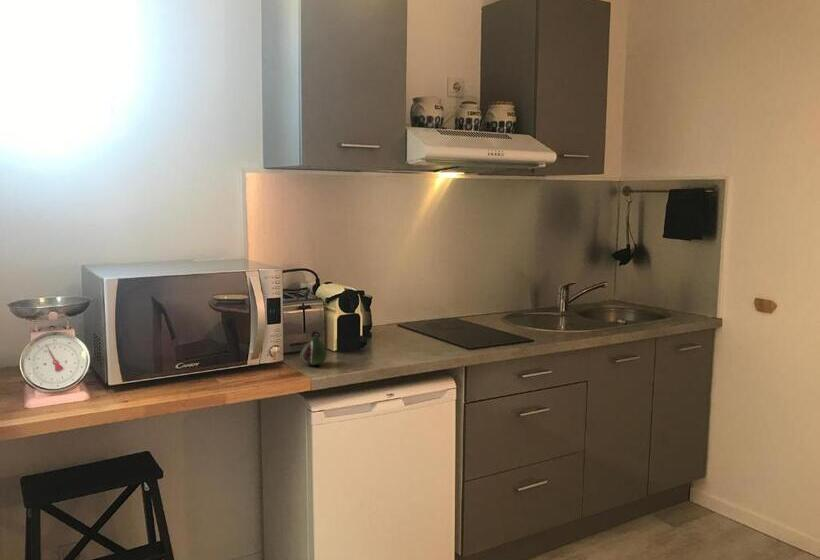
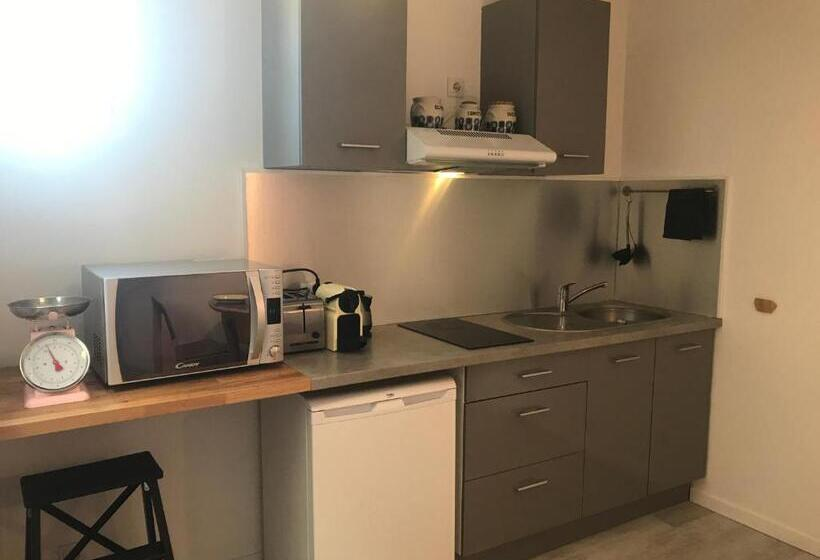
- fruit (313, 349)
